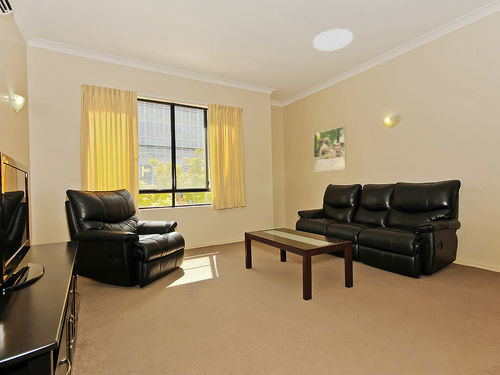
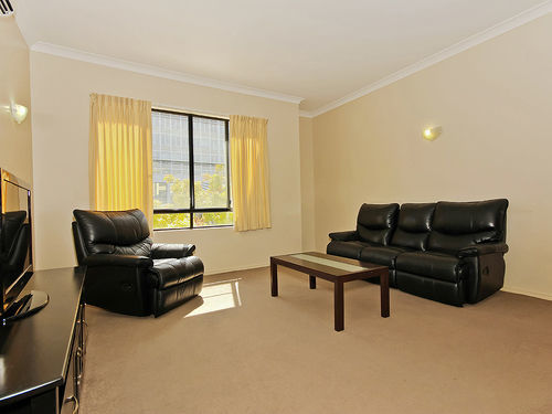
- ceiling light (332, 40)
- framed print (328, 150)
